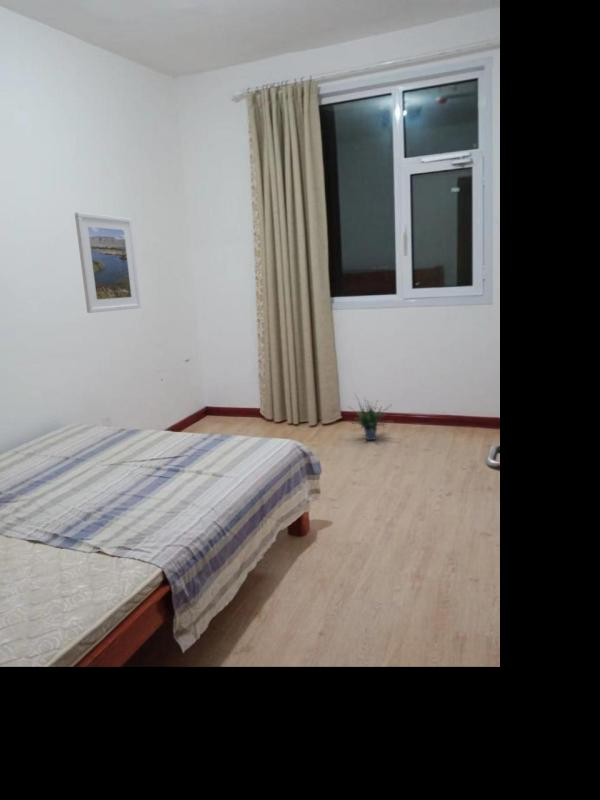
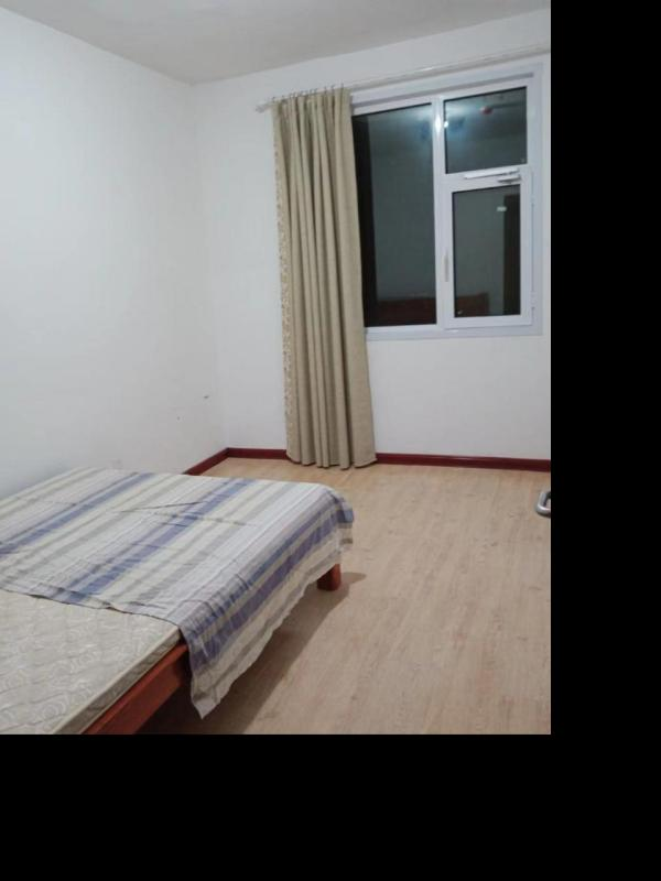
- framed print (110, 263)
- potted plant (370, 415)
